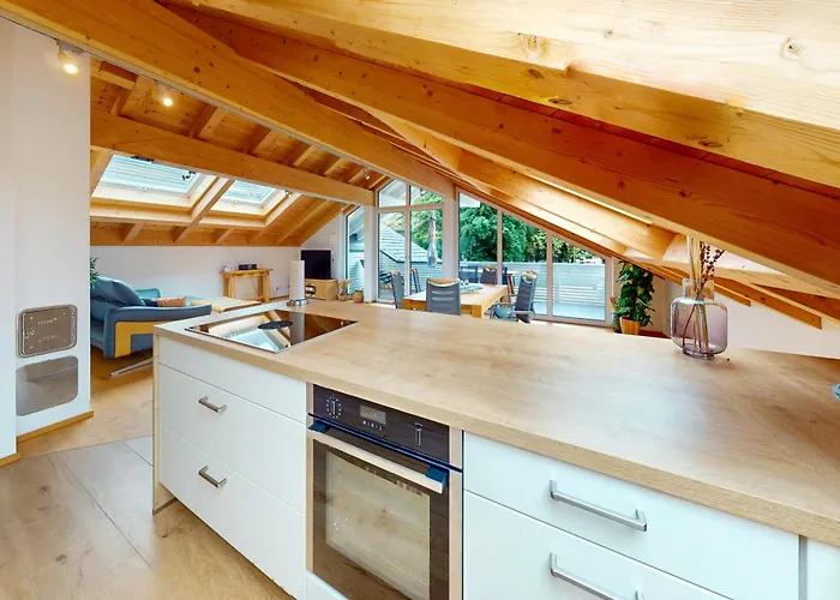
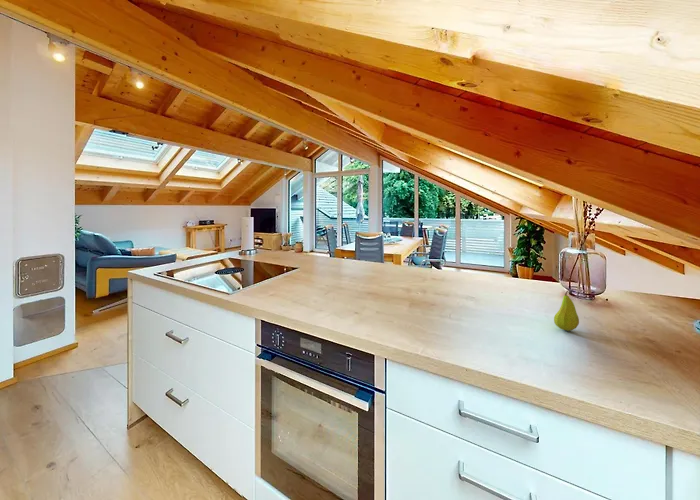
+ fruit (566, 309)
